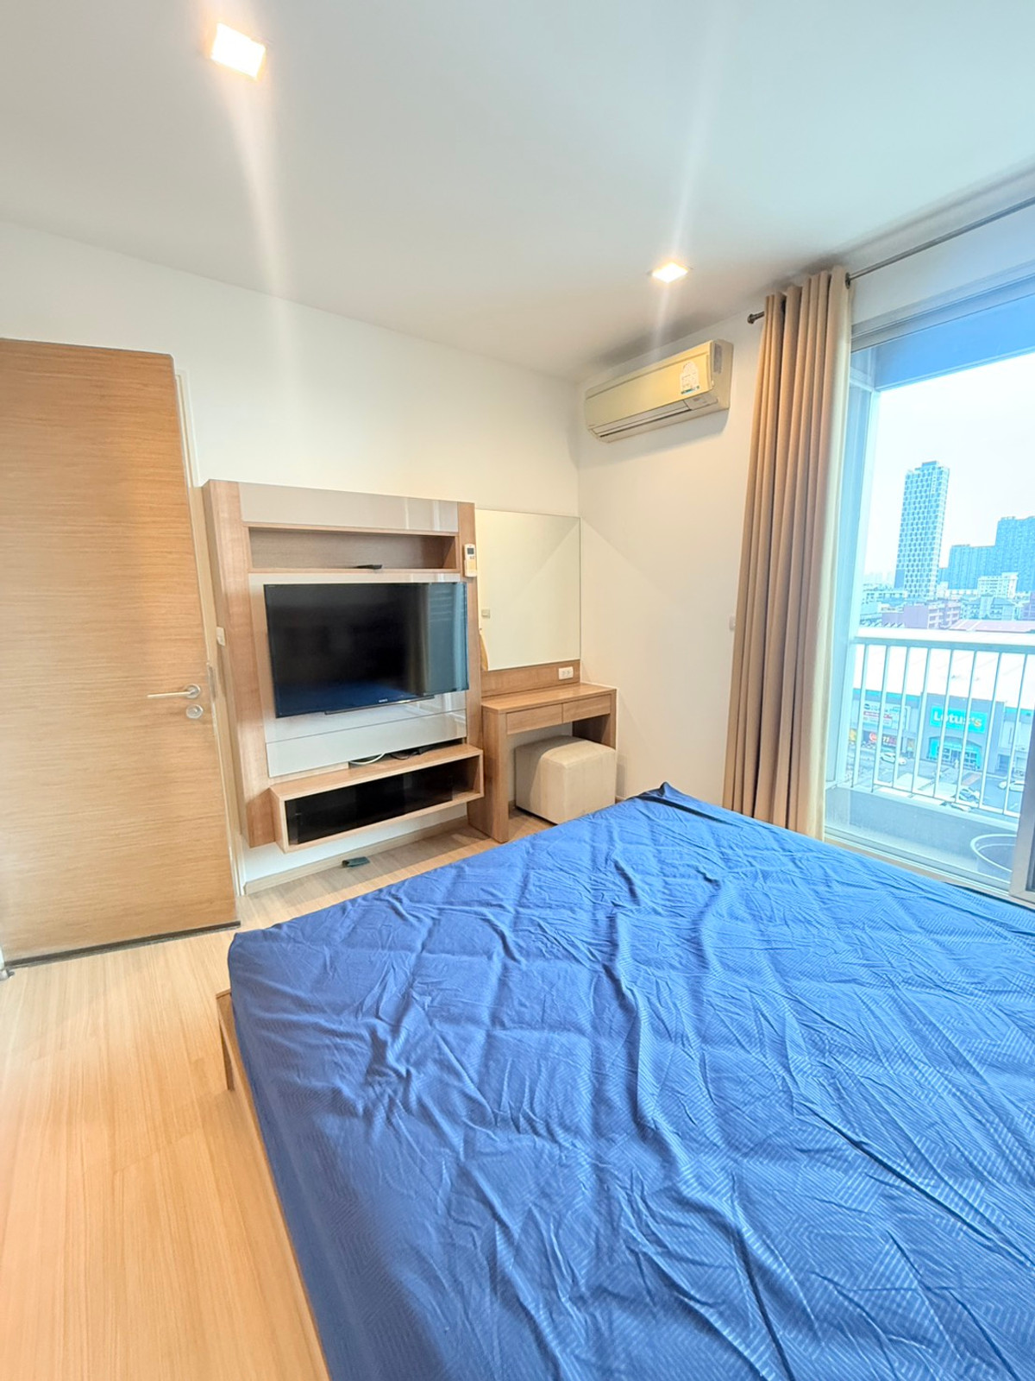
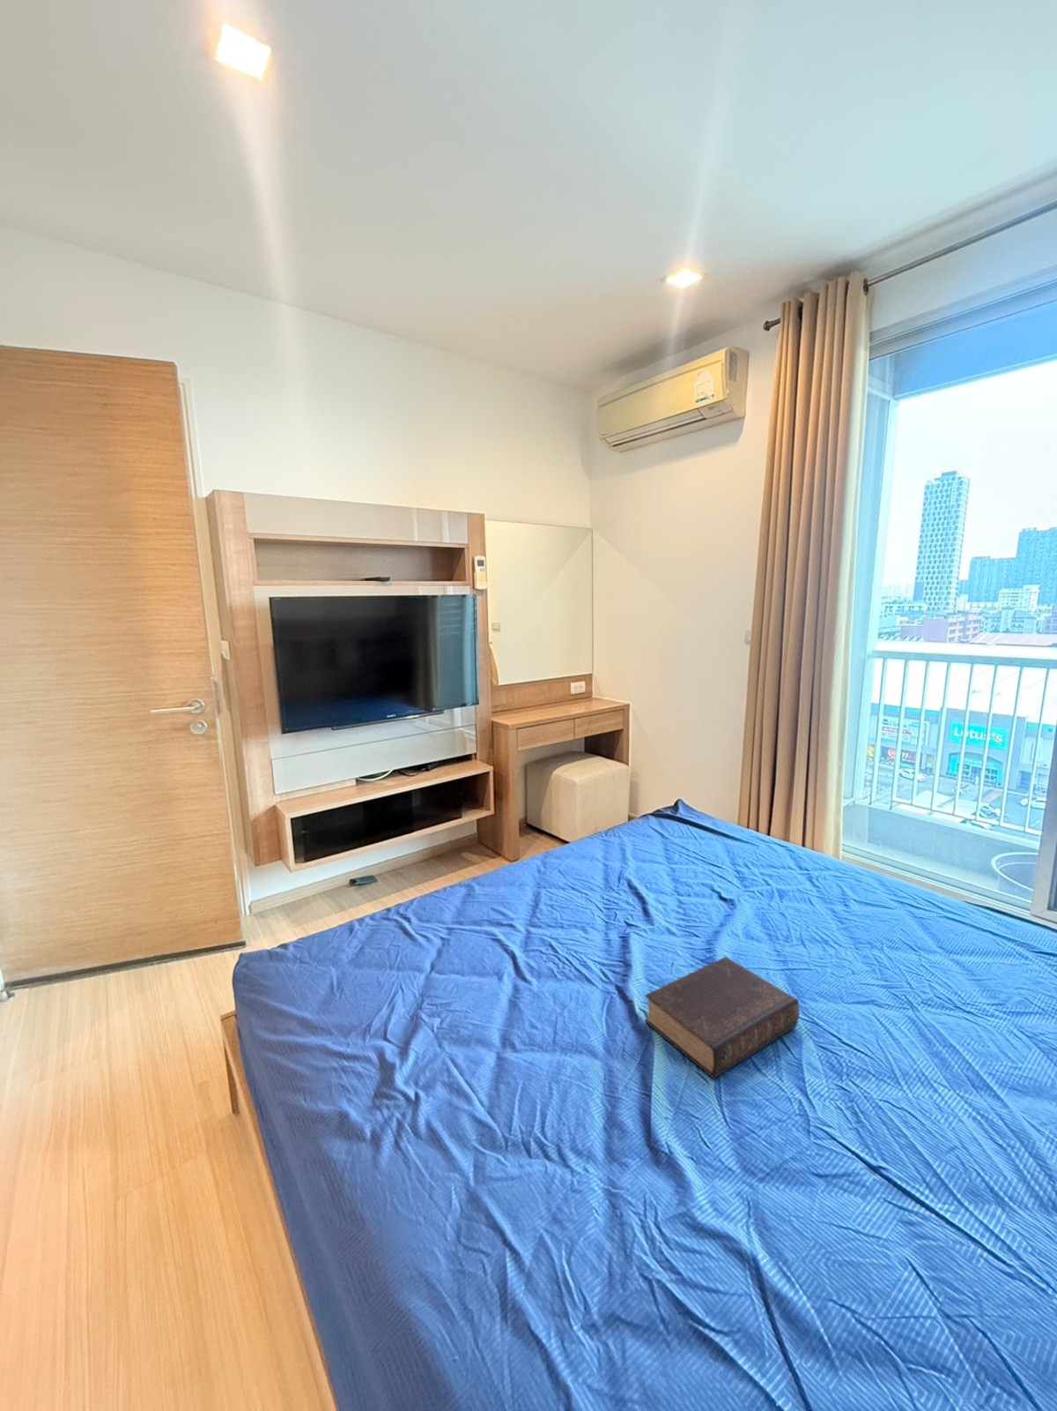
+ book (722, 1011)
